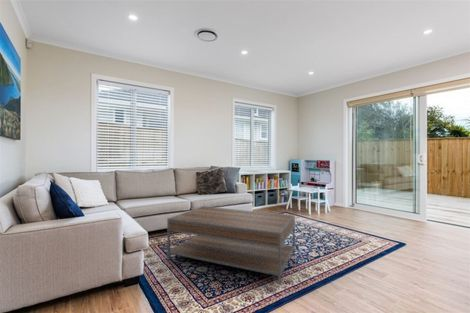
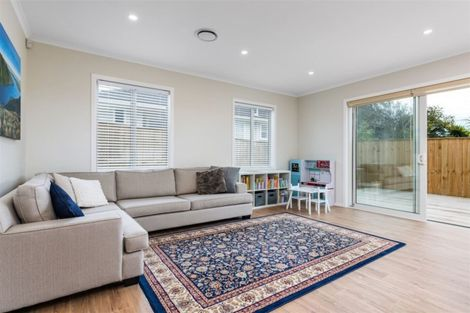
- coffee table (233, 236)
